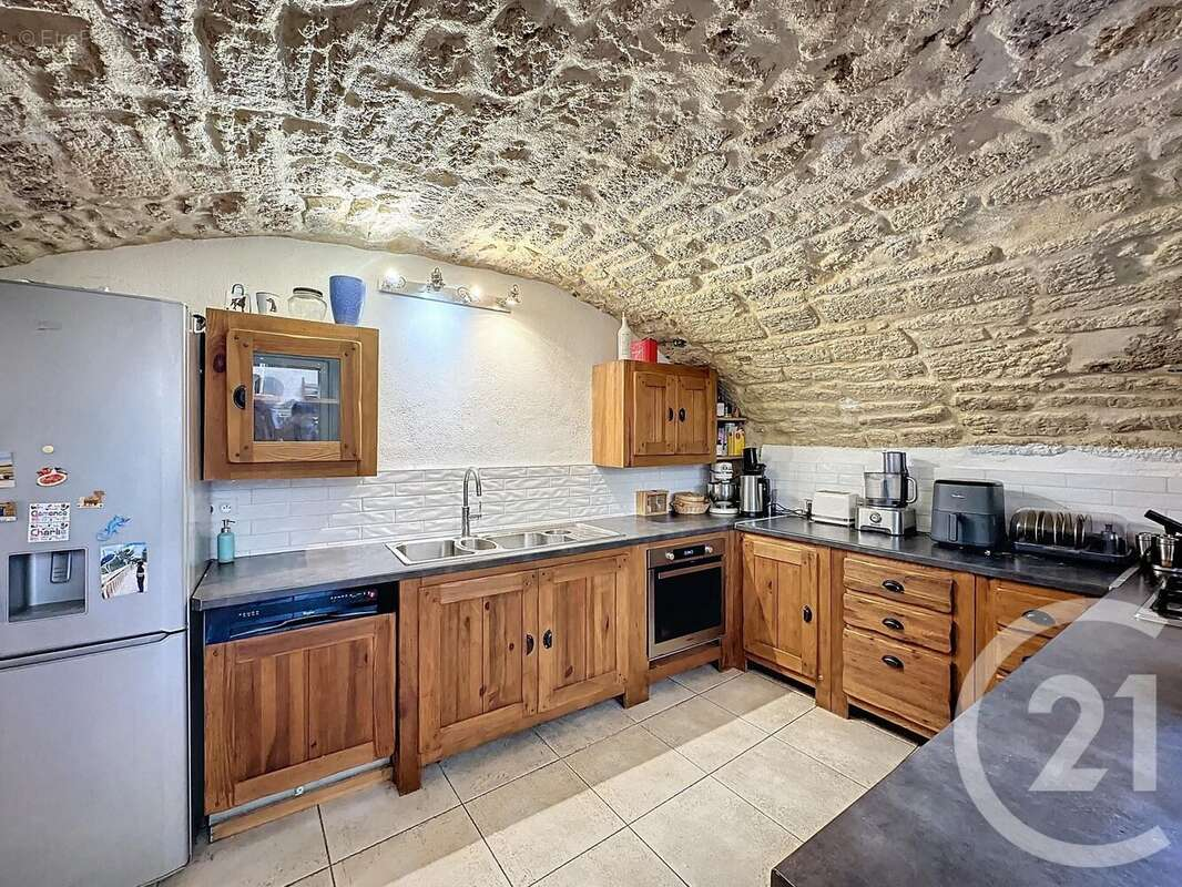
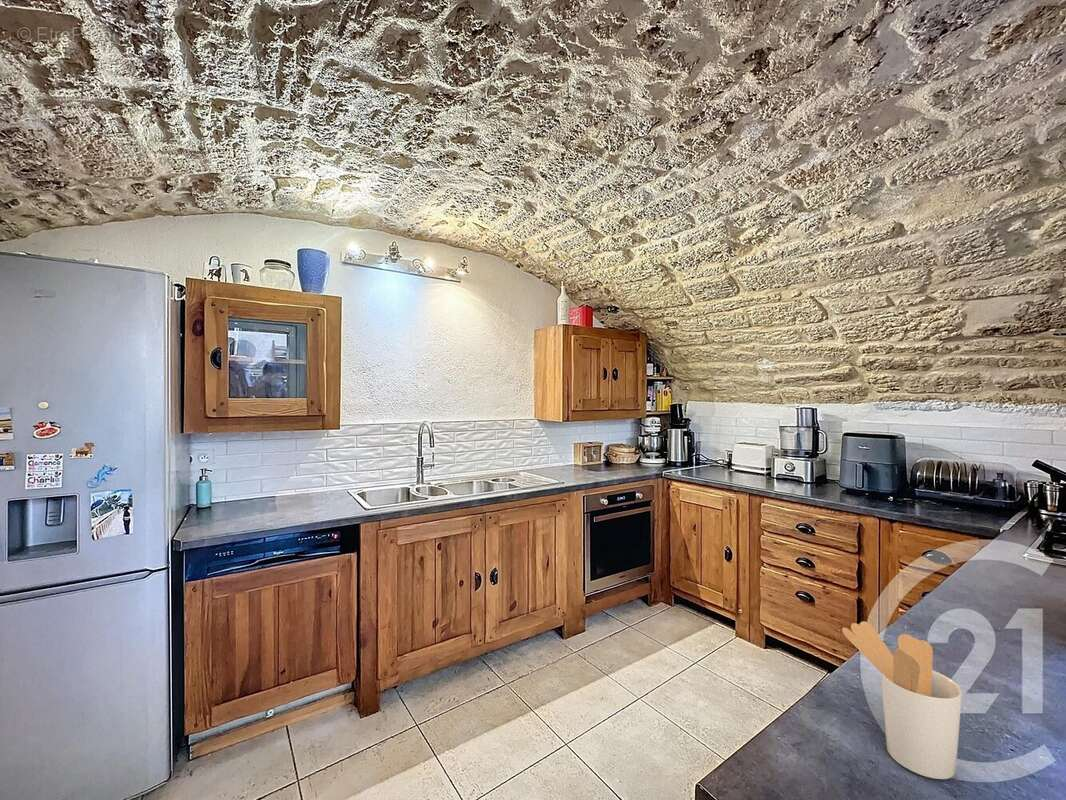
+ utensil holder (899, 691)
